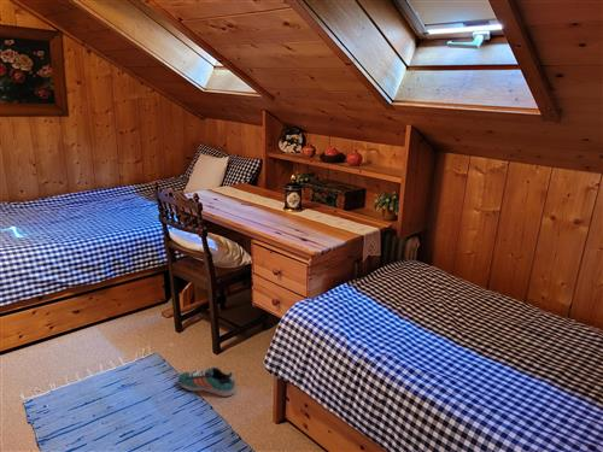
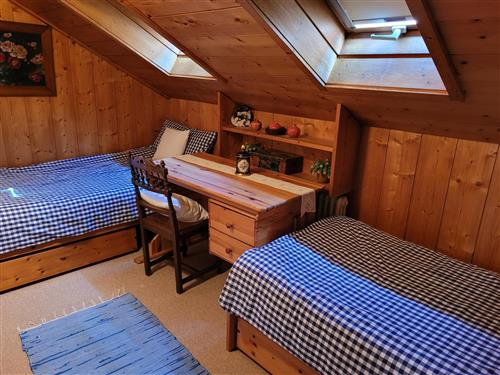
- sneaker (206, 376)
